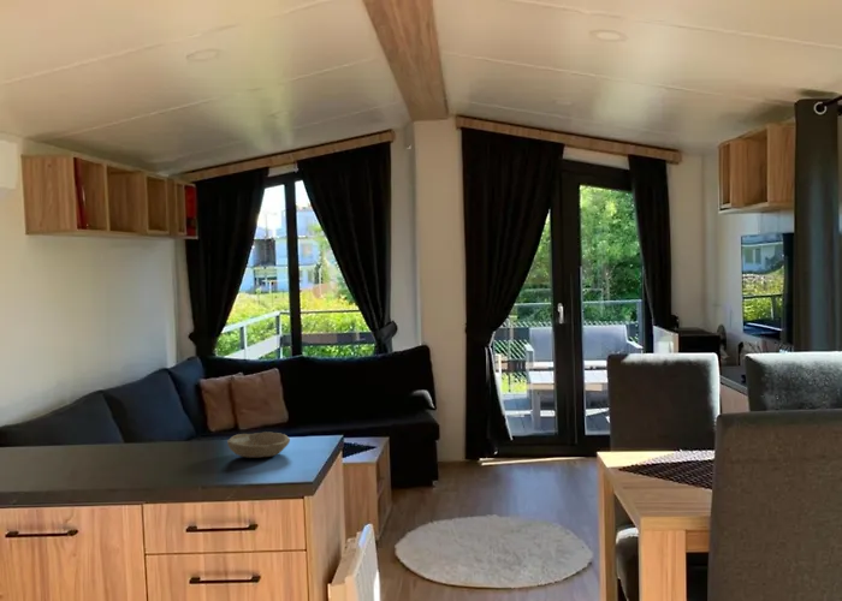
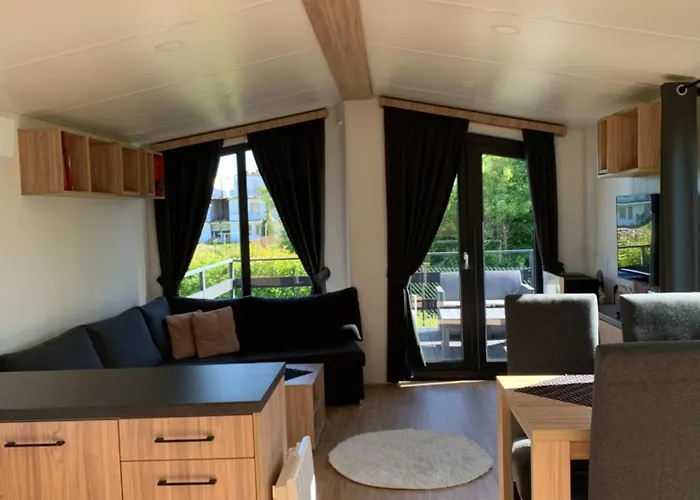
- bowl (259, 445)
